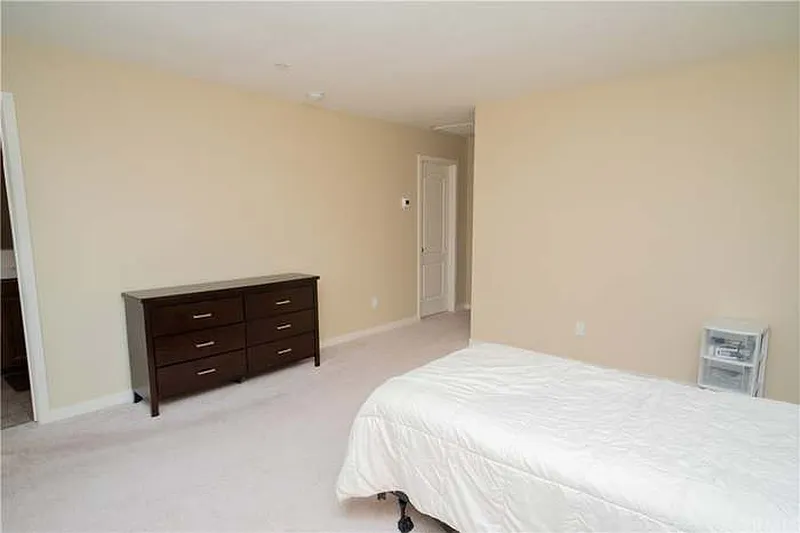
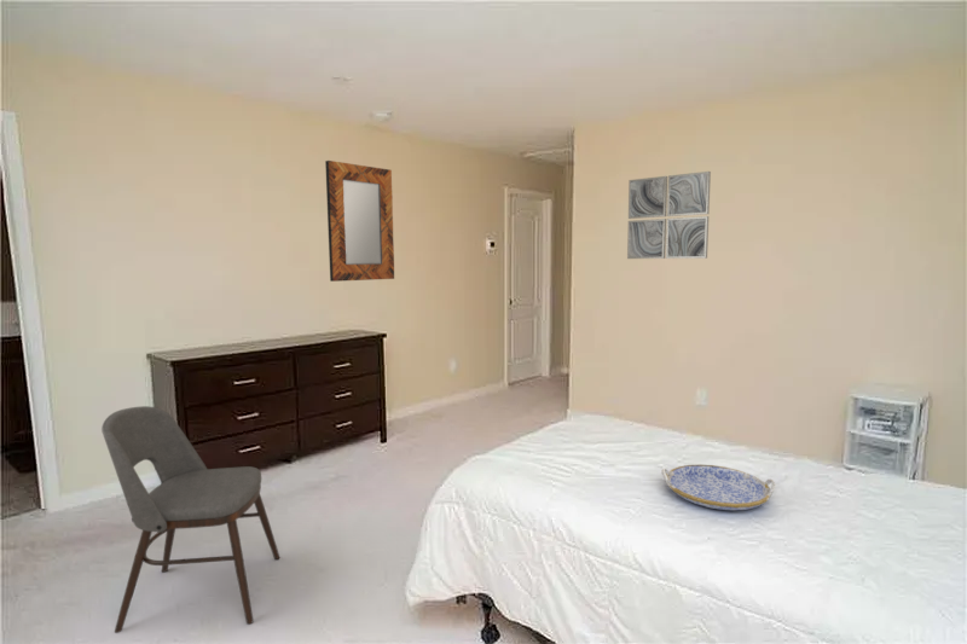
+ serving tray (716, 485)
+ home mirror (361, 222)
+ wall art (667, 219)
+ chair (202, 501)
